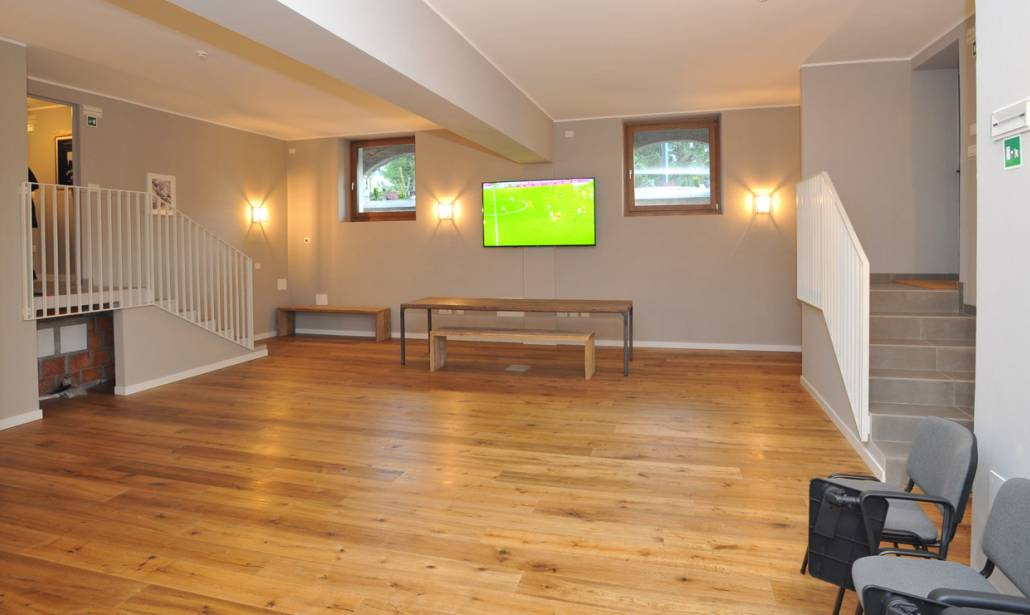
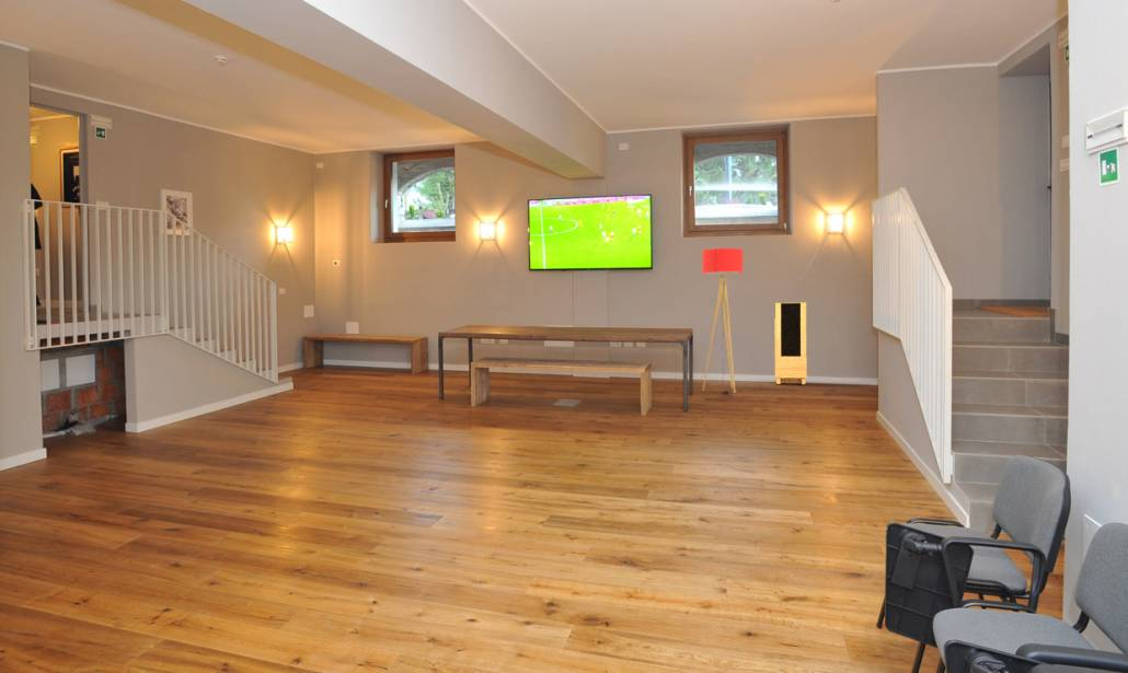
+ storage cabinet (790, 343)
+ floor lamp (722, 321)
